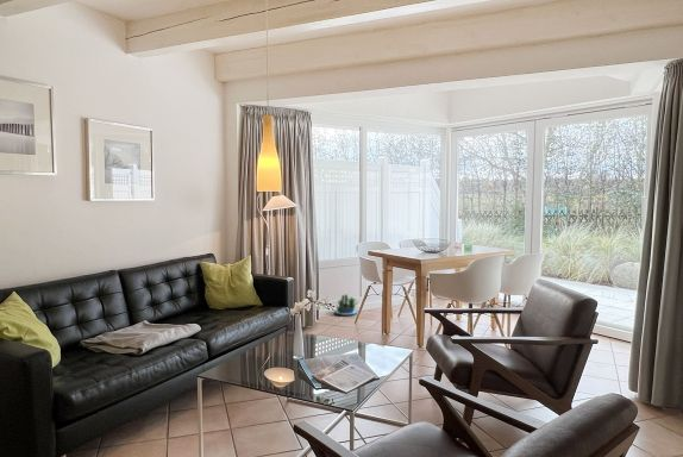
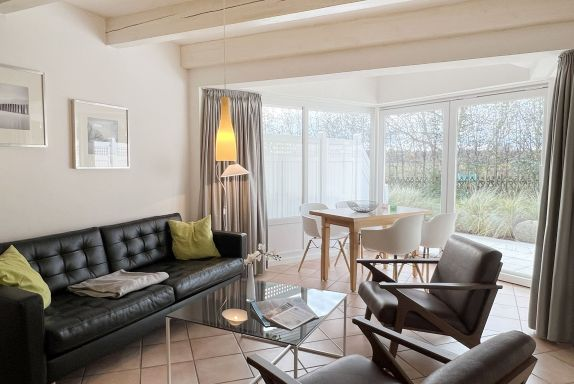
- potted plant (347, 303)
